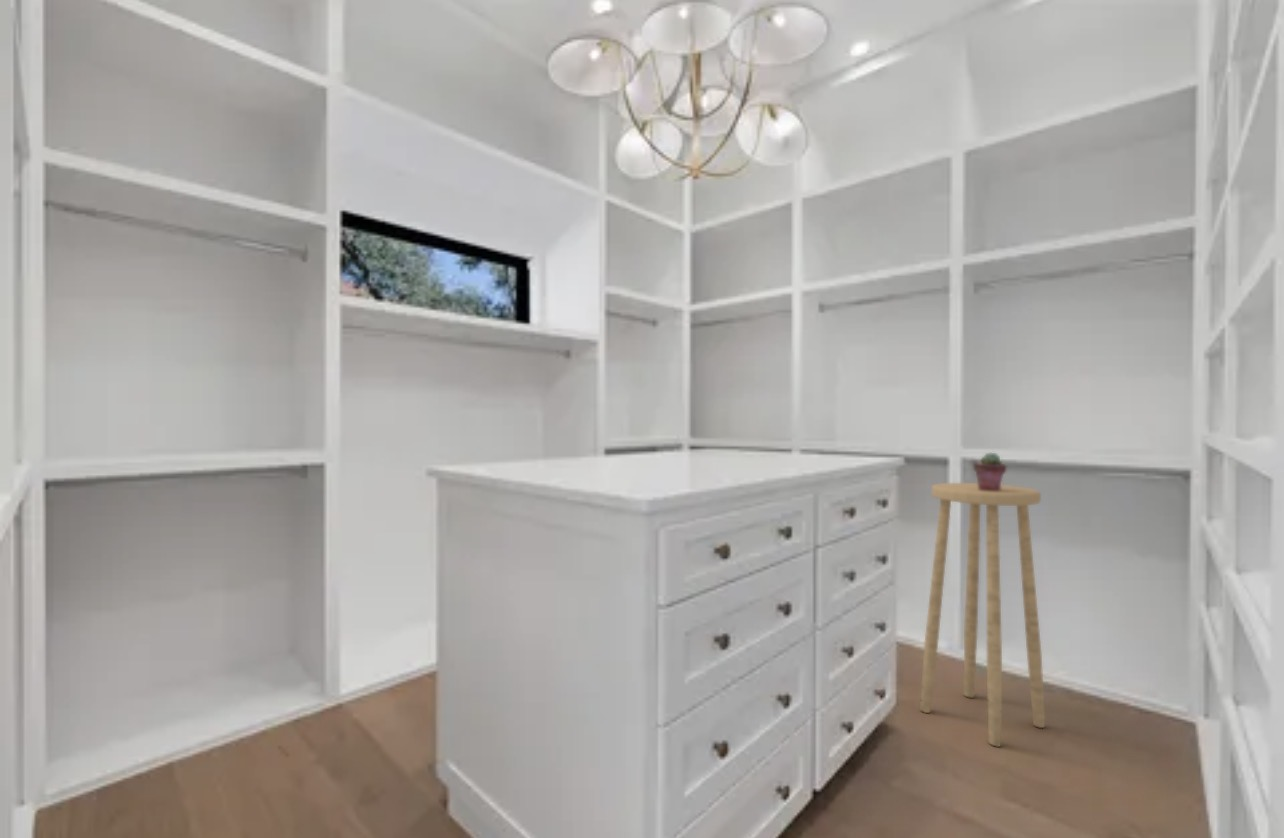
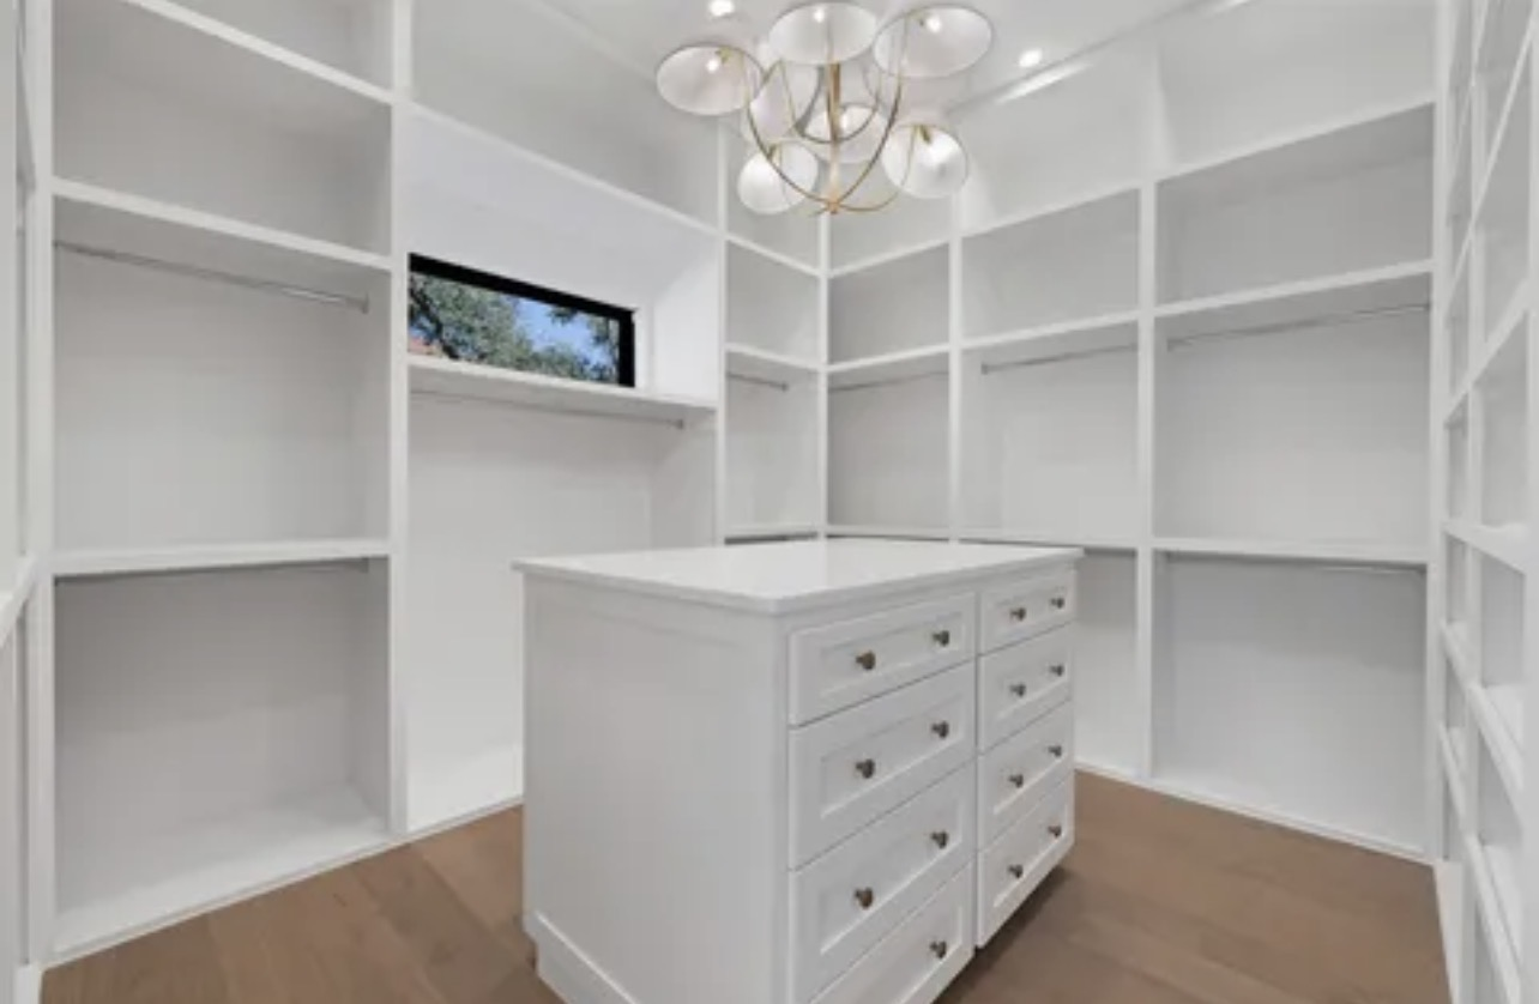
- potted succulent (989, 470)
- stool (987, 603)
